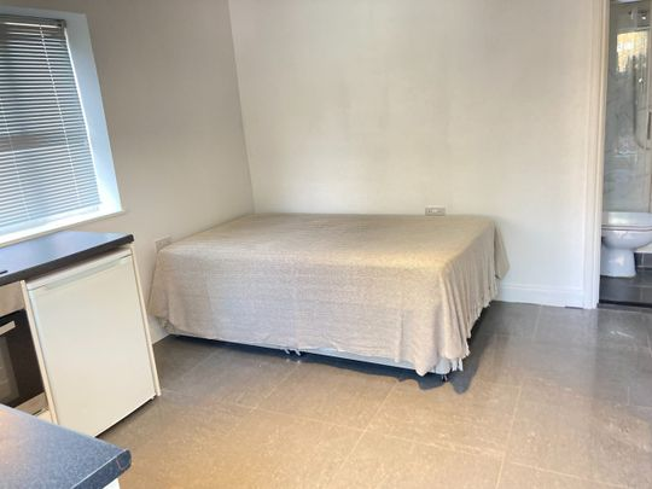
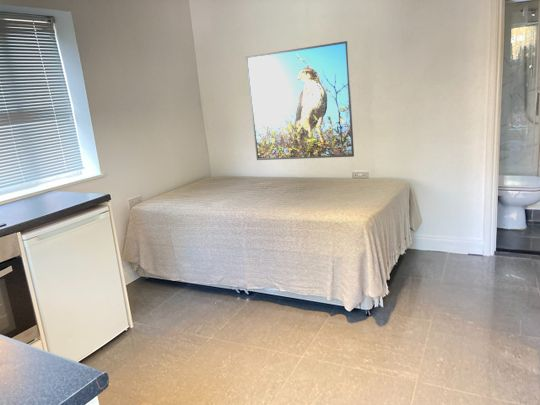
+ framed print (298, 105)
